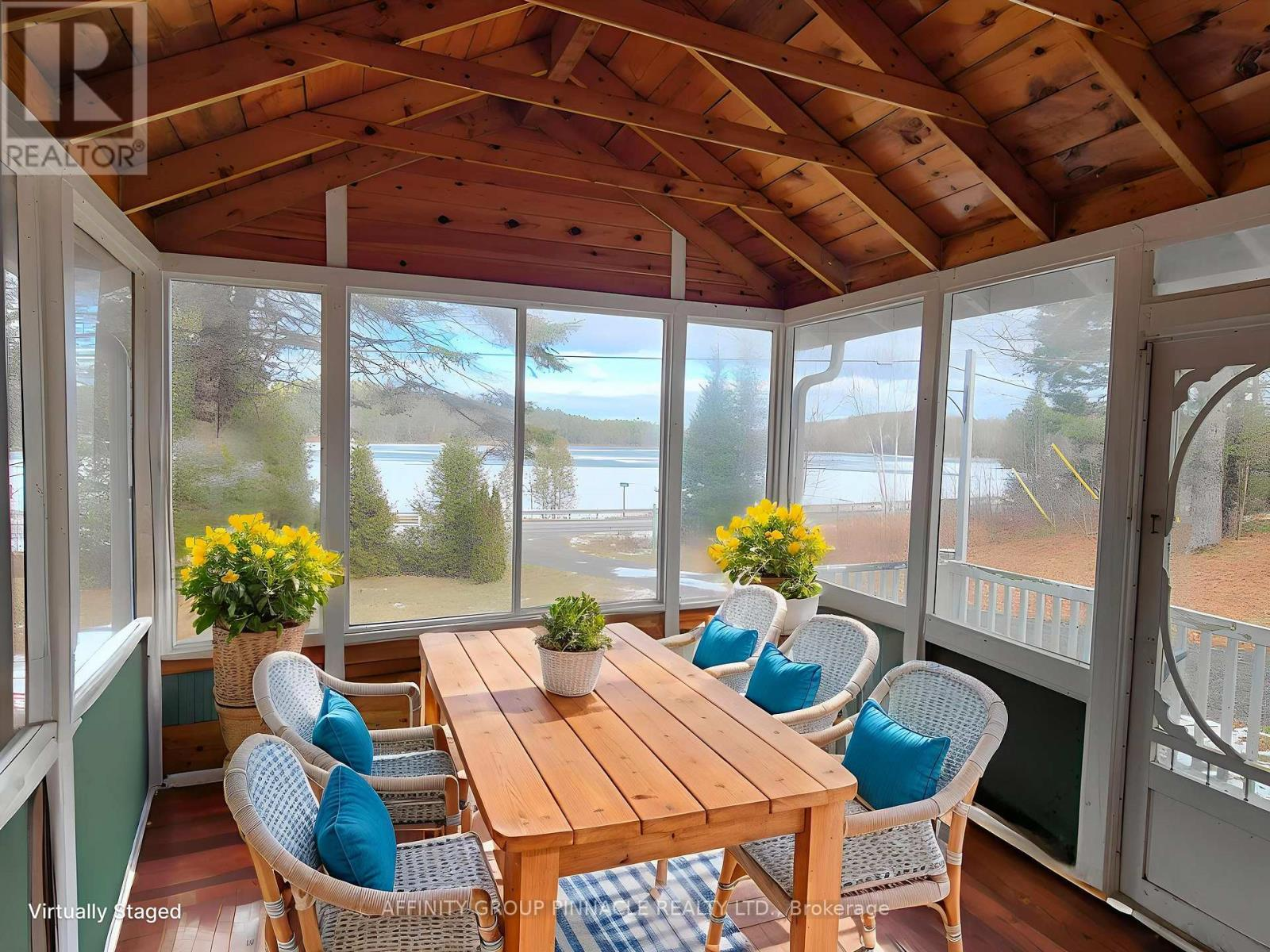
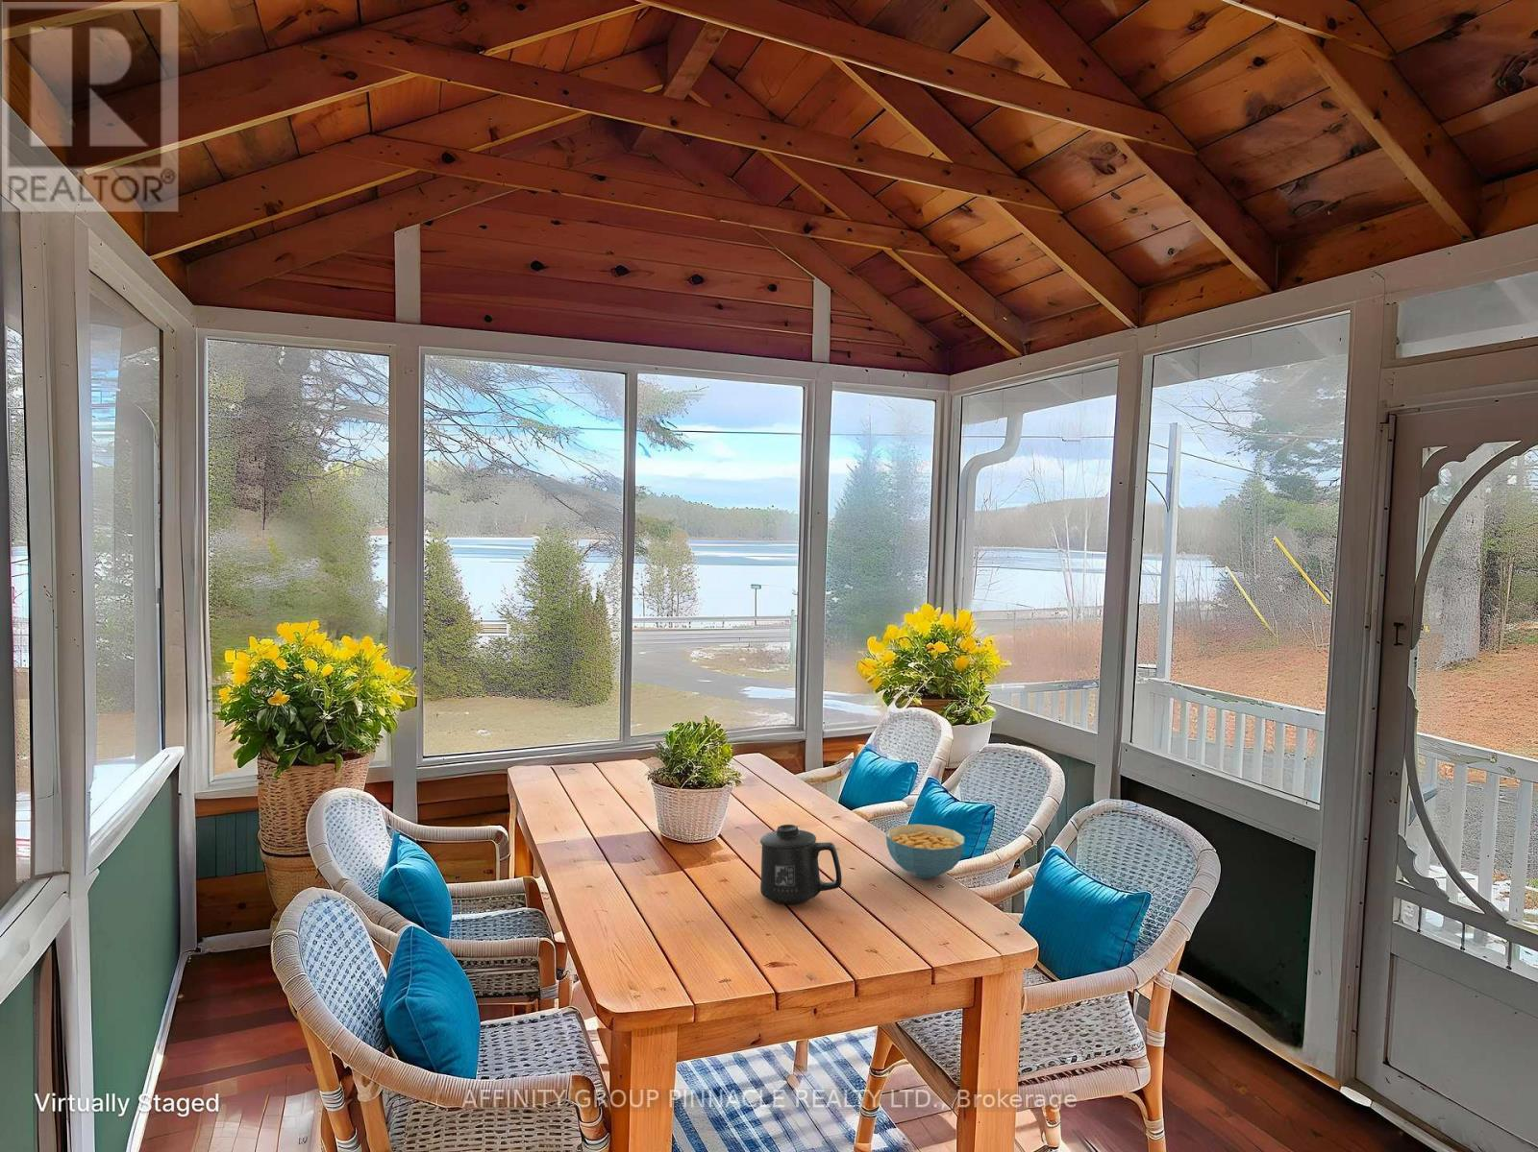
+ mug (798, 862)
+ cereal bowl (925, 854)
